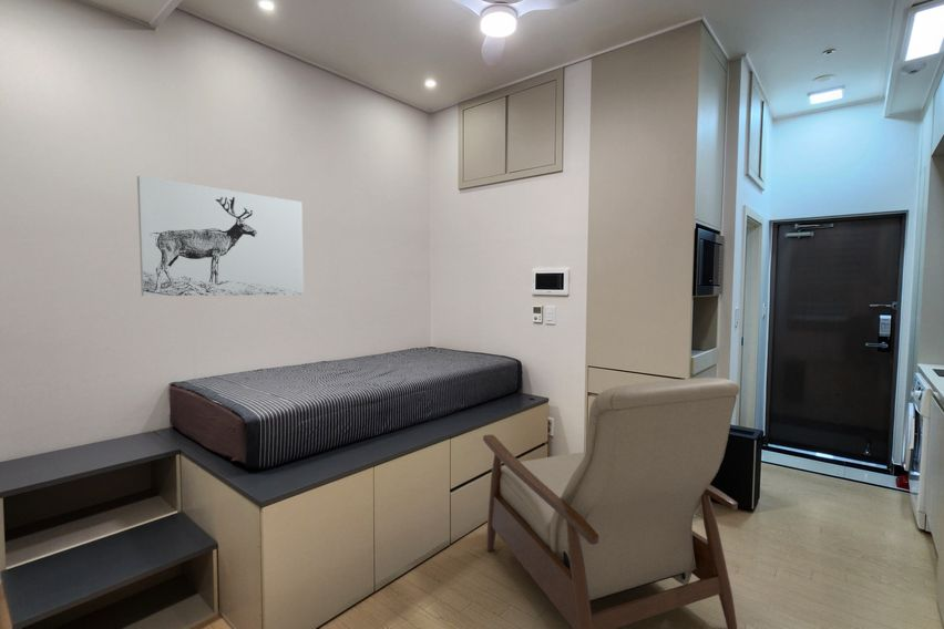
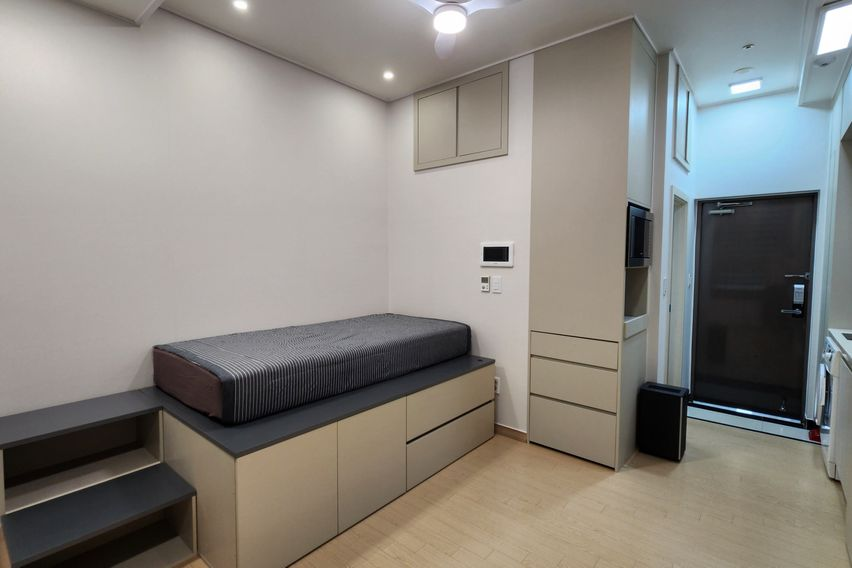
- chair (597, 475)
- wall art (230, 243)
